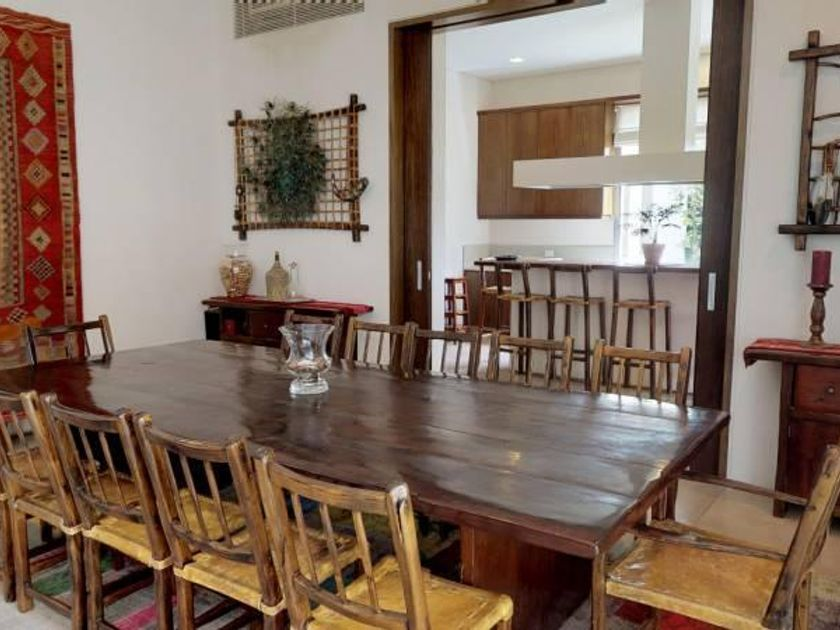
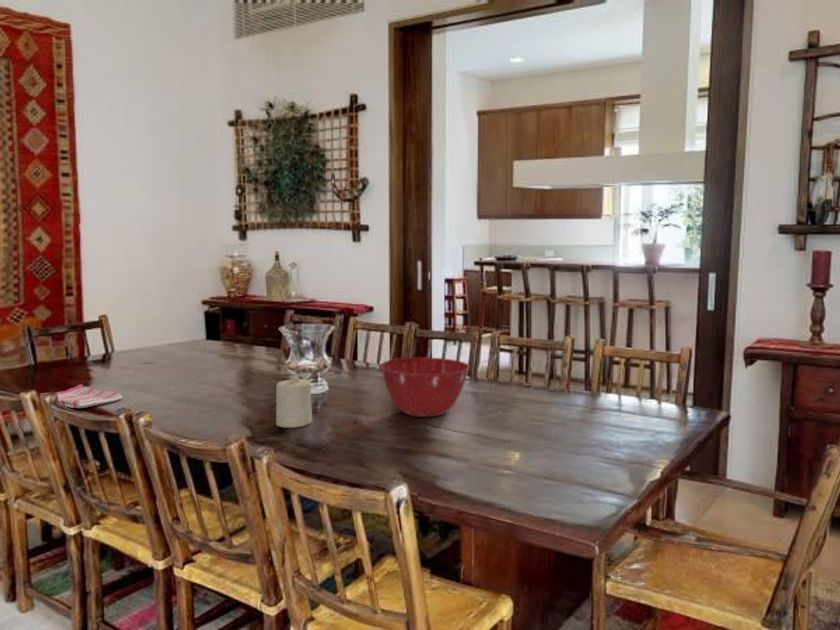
+ candle (294, 398)
+ mixing bowl (424, 388)
+ dish towel (80, 396)
